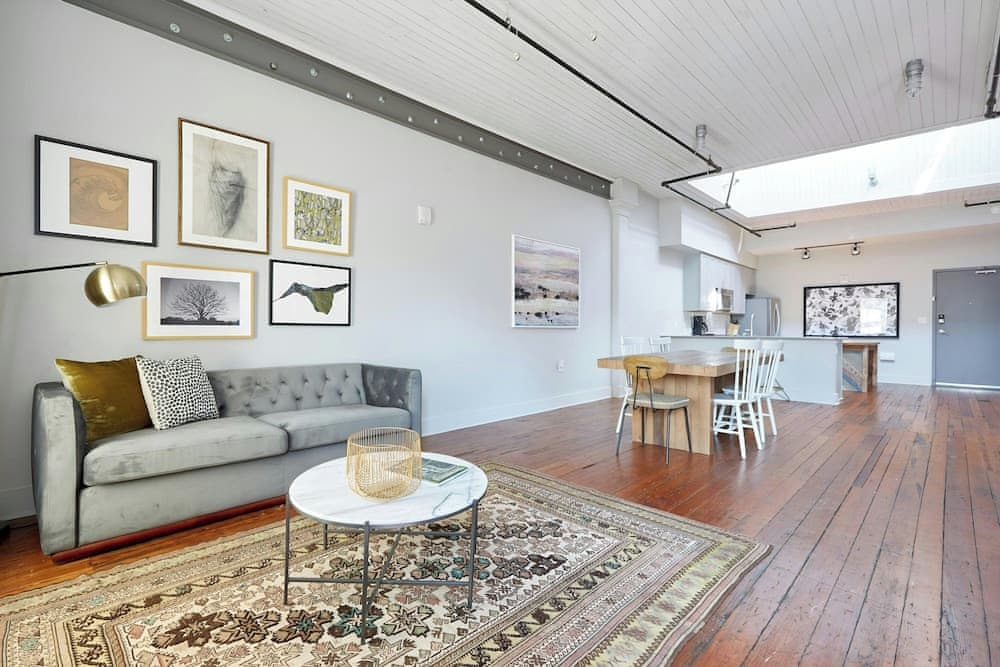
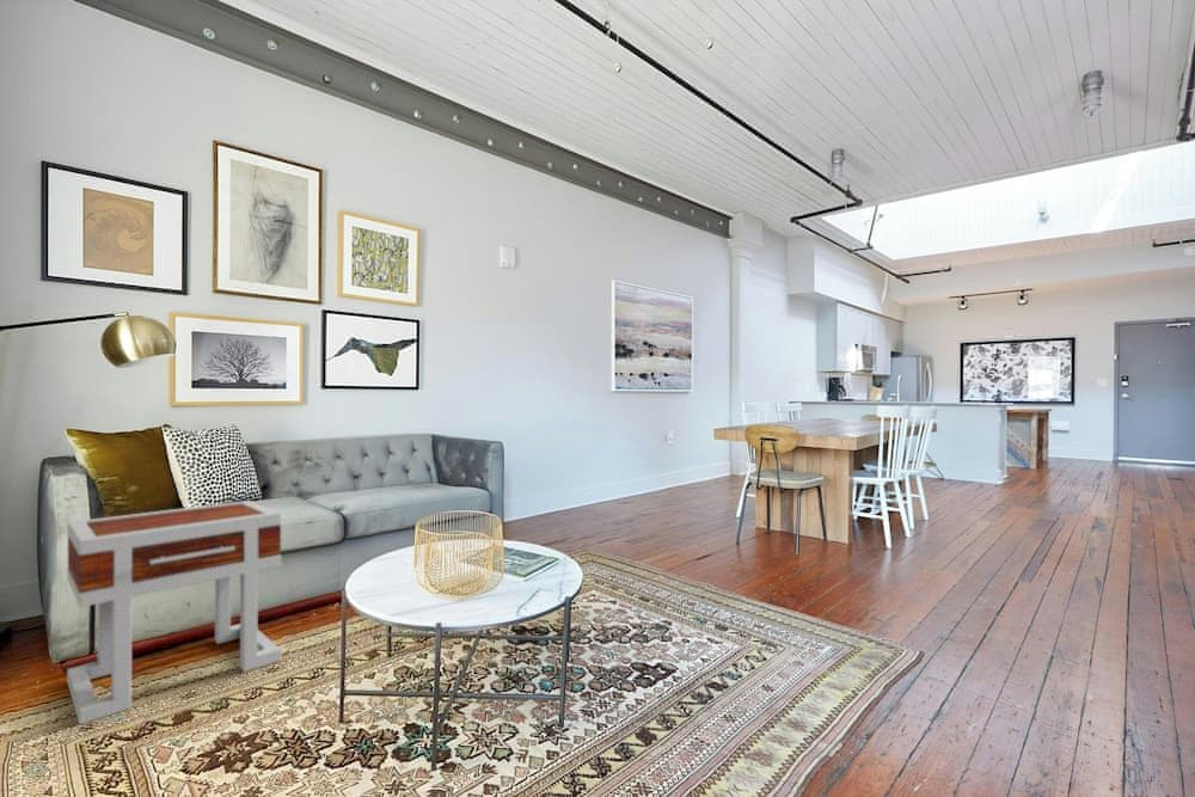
+ side table (177, 587)
